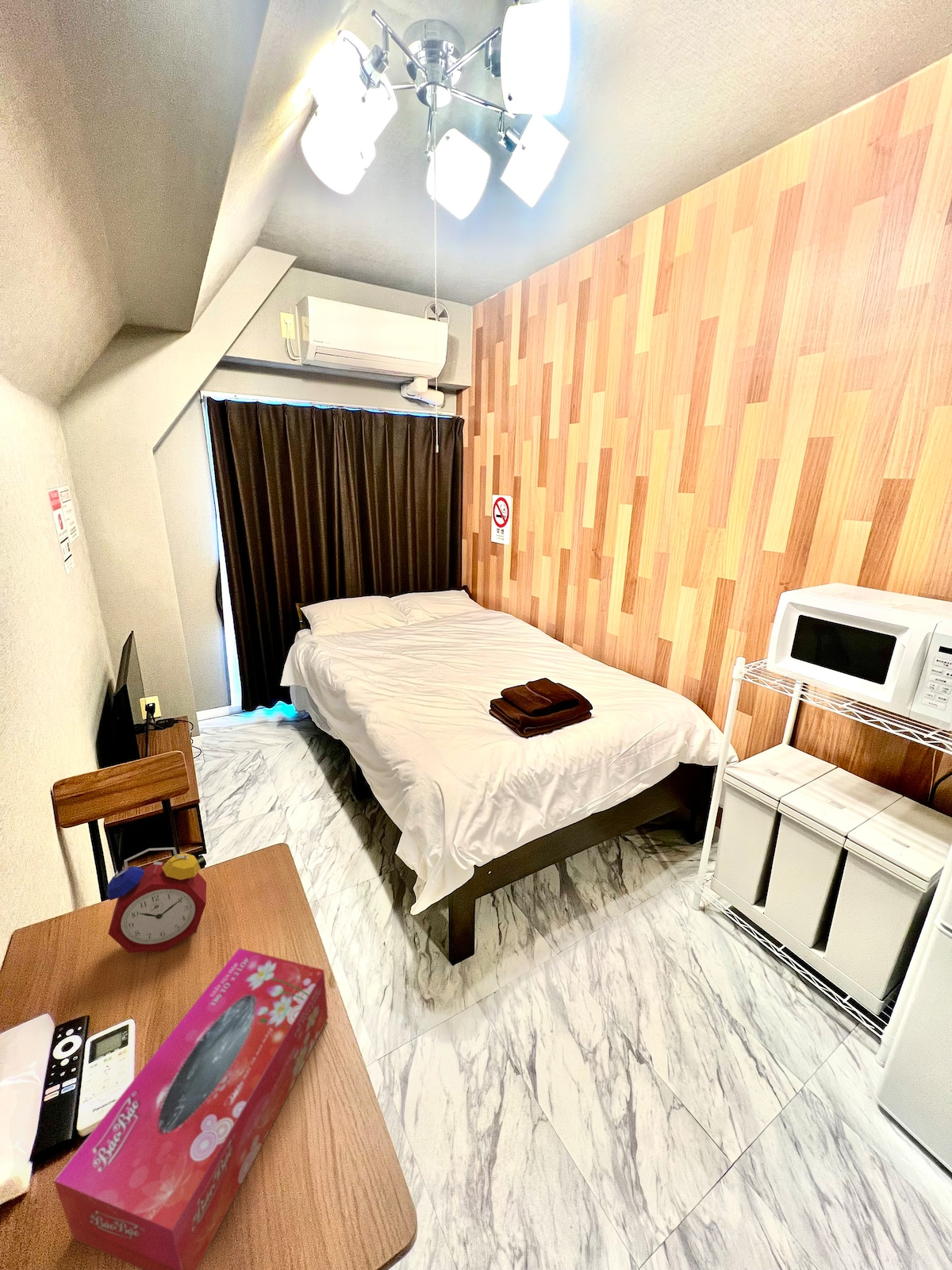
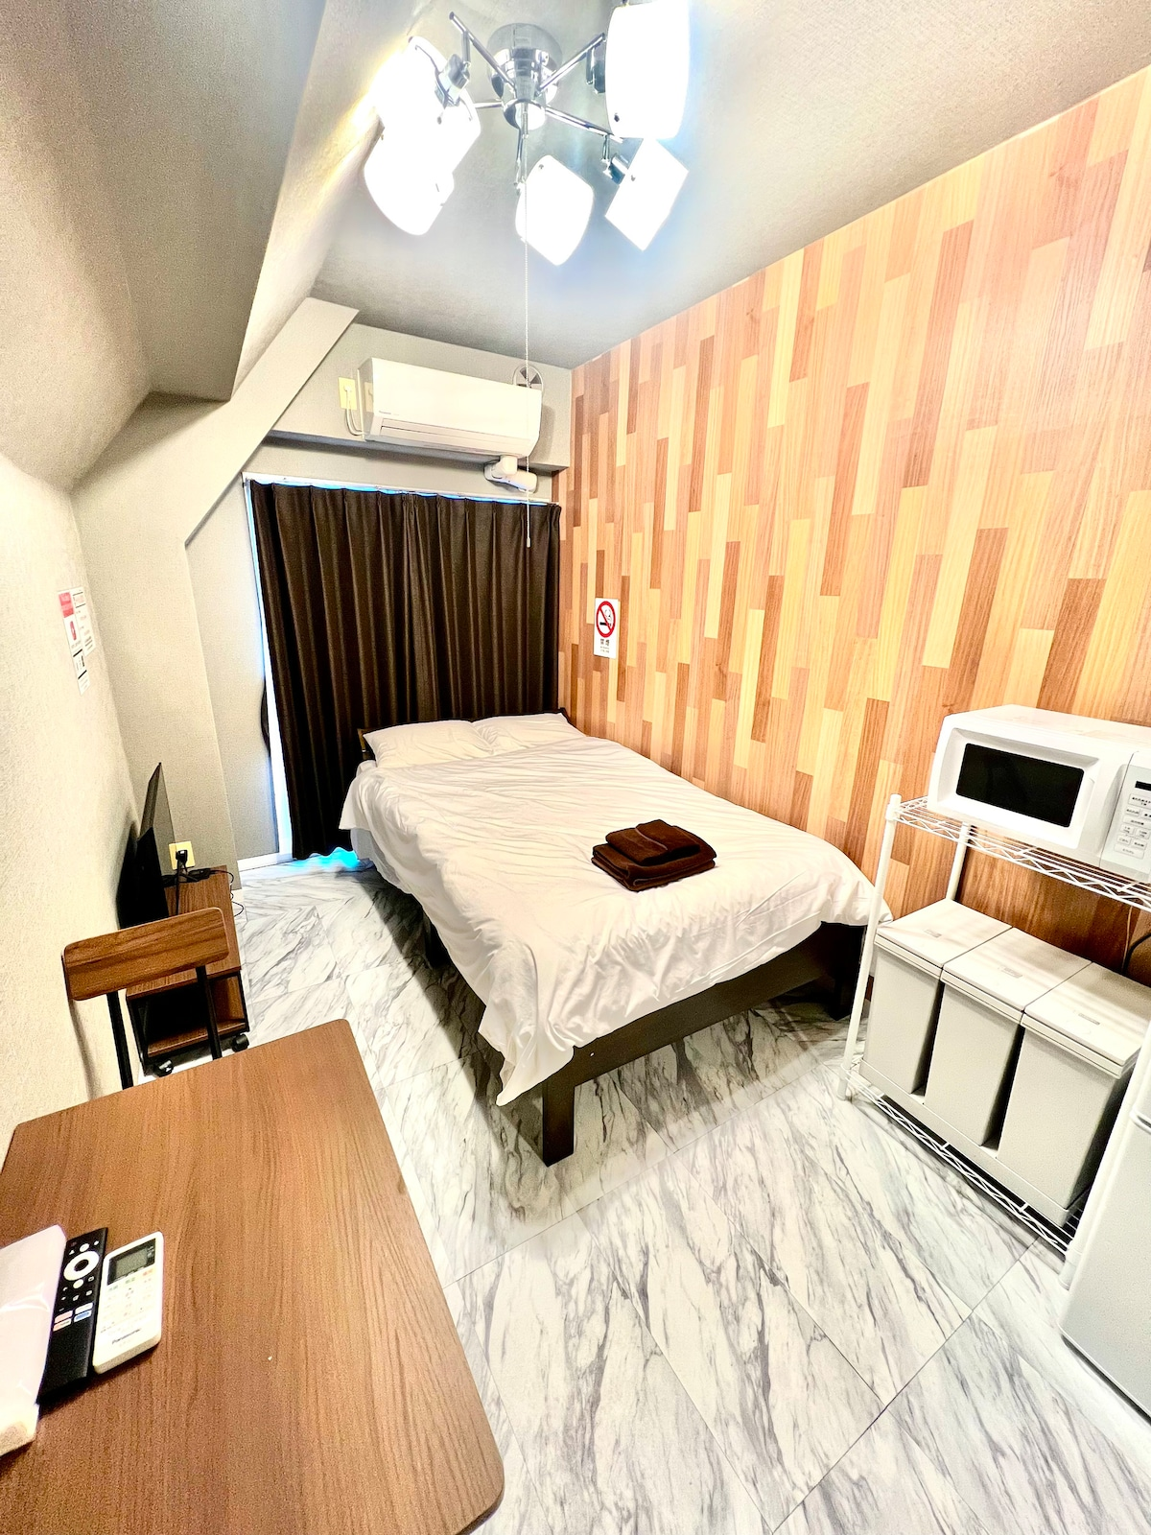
- tissue box (218, 1083)
- alarm clock (159, 890)
